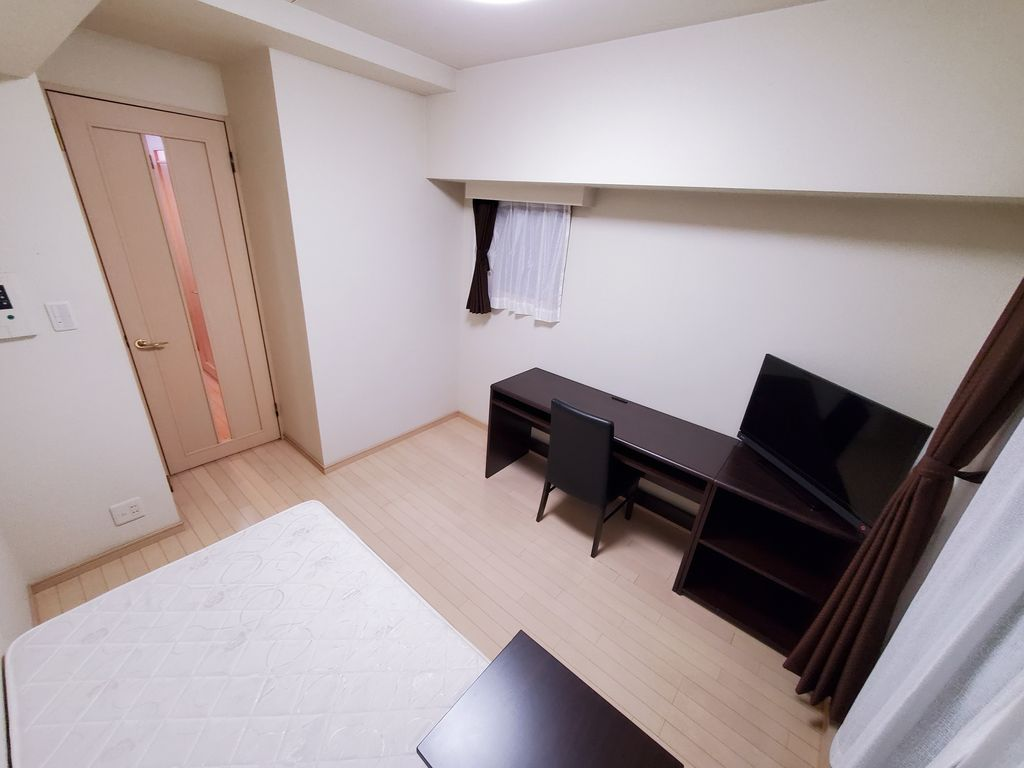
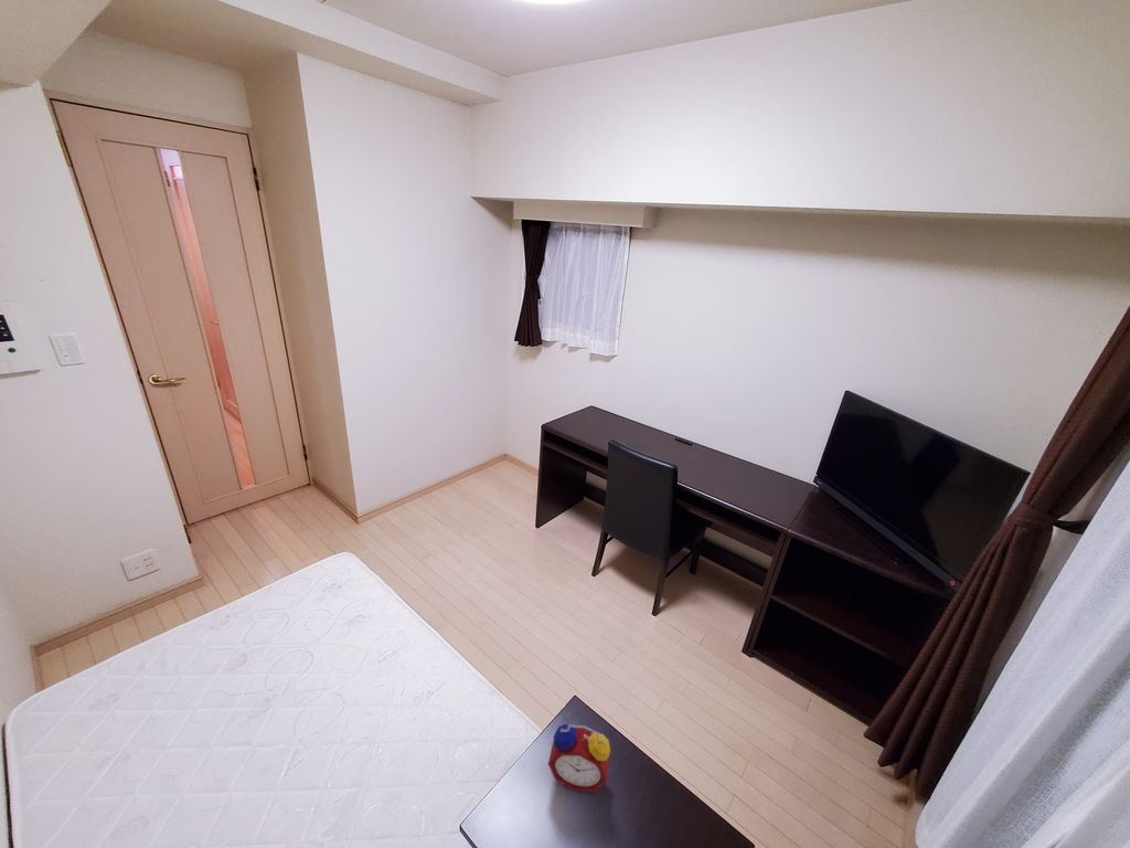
+ alarm clock (580, 748)
